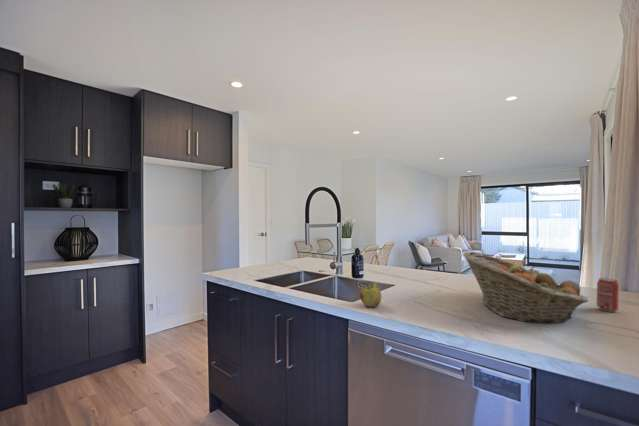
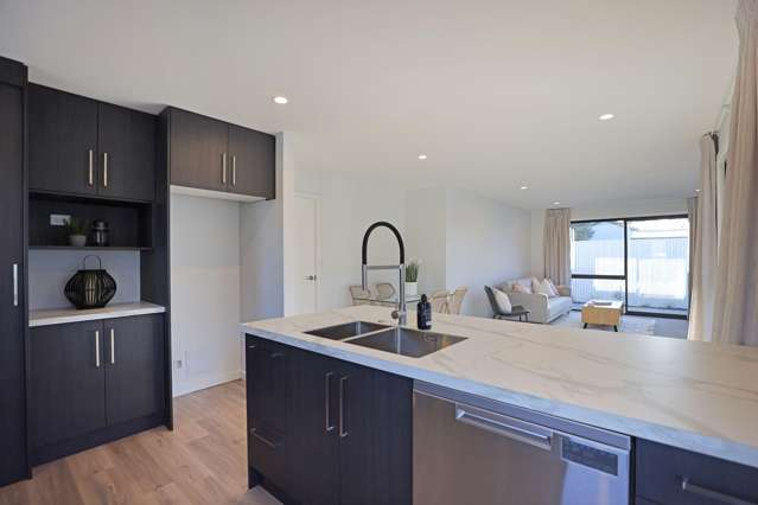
- fruit basket (517, 282)
- beverage can (607, 294)
- apple (370, 296)
